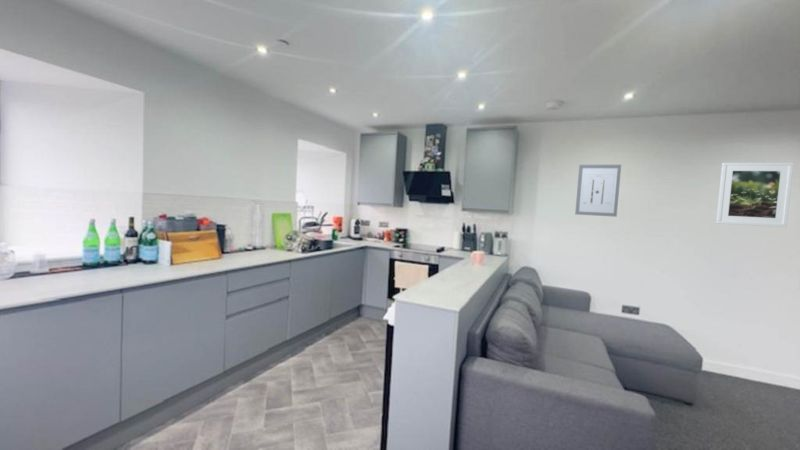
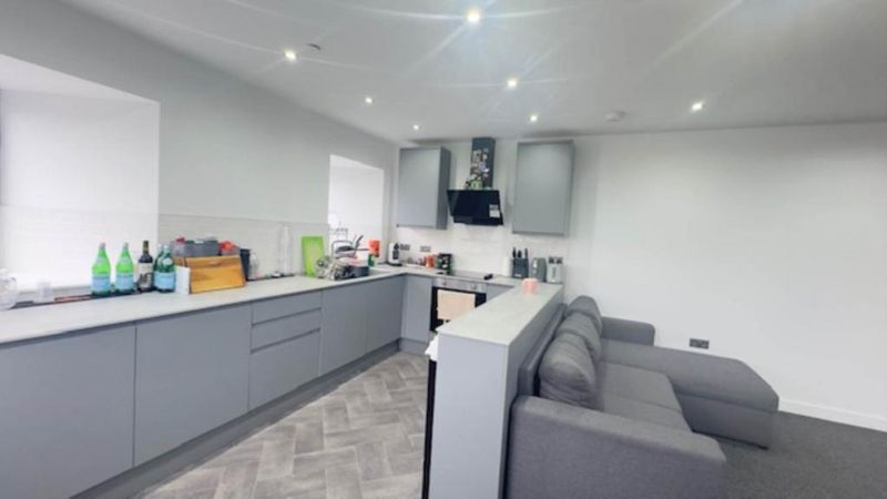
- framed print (753, 194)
- wall art (597, 190)
